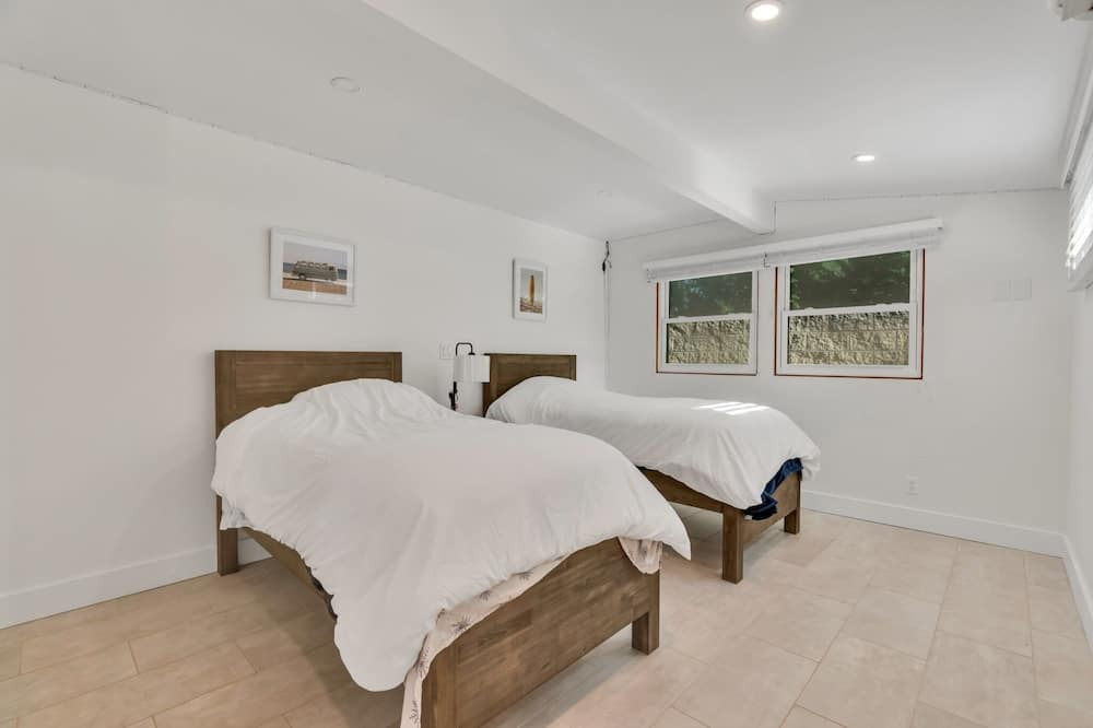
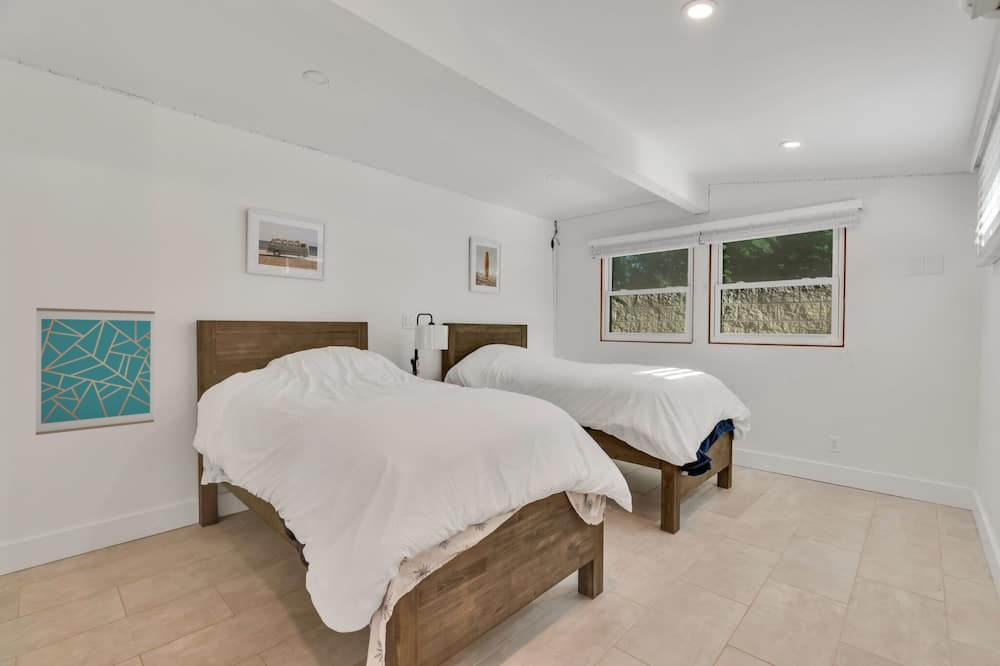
+ wall art (99, 368)
